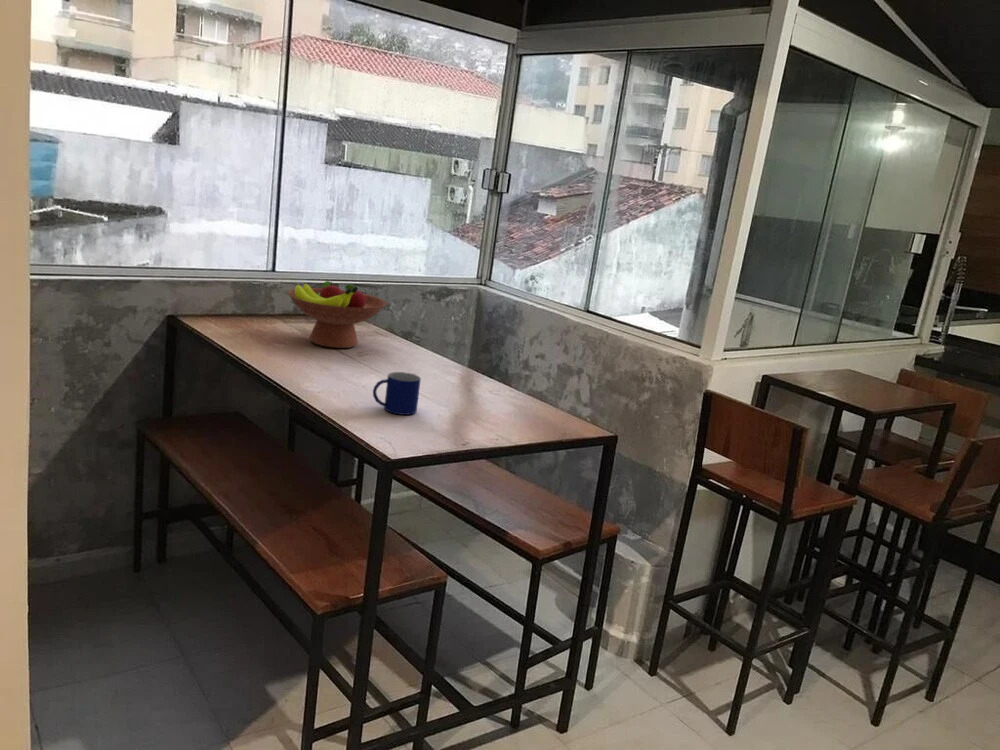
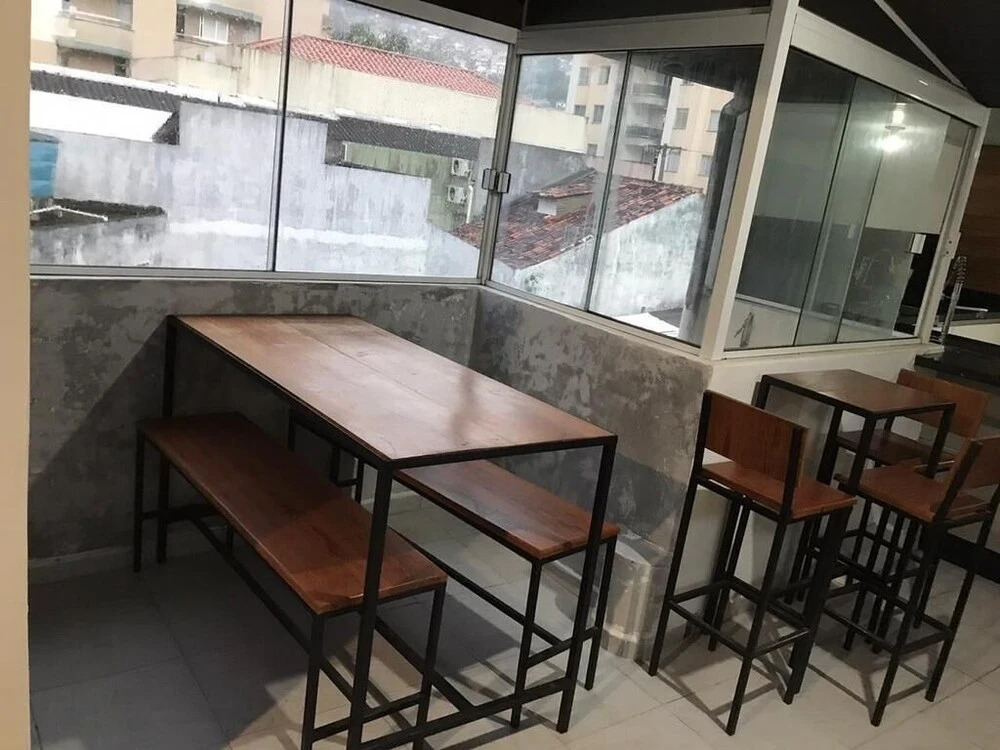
- fruit bowl (336, 311)
- mug (395, 393)
